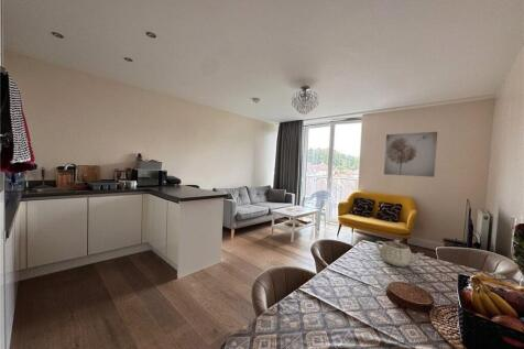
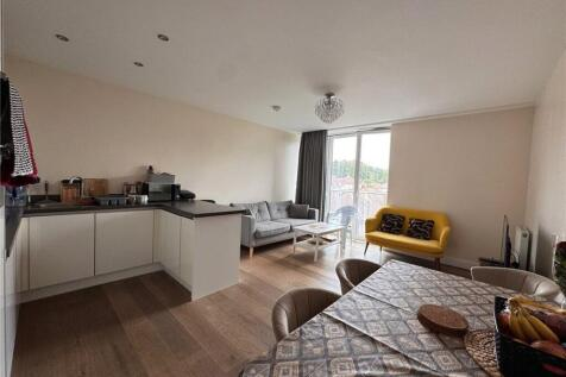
- teapot (397, 251)
- wall art (408, 154)
